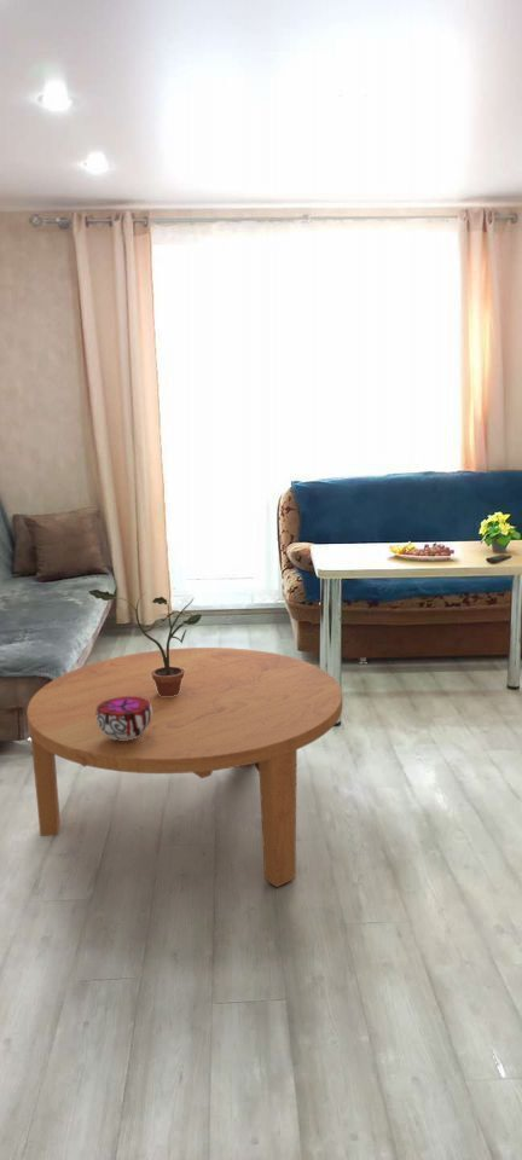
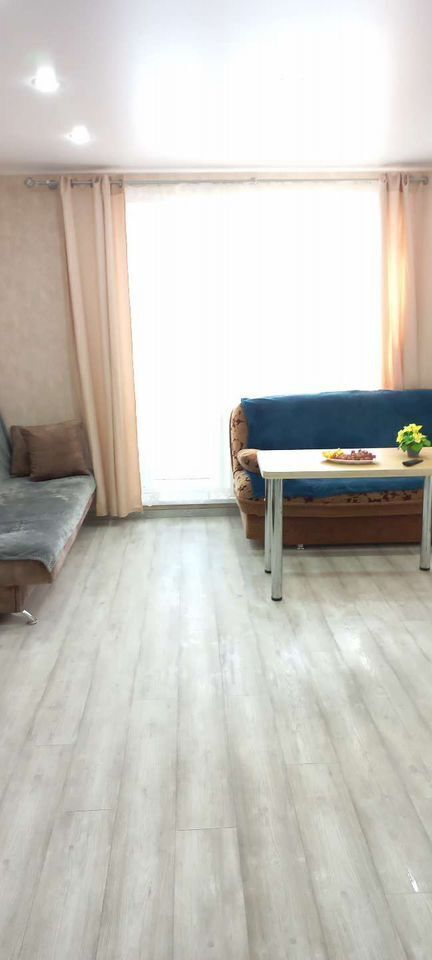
- potted plant (155, 639)
- coffee table (190, 756)
- decorative bowl (124, 720)
